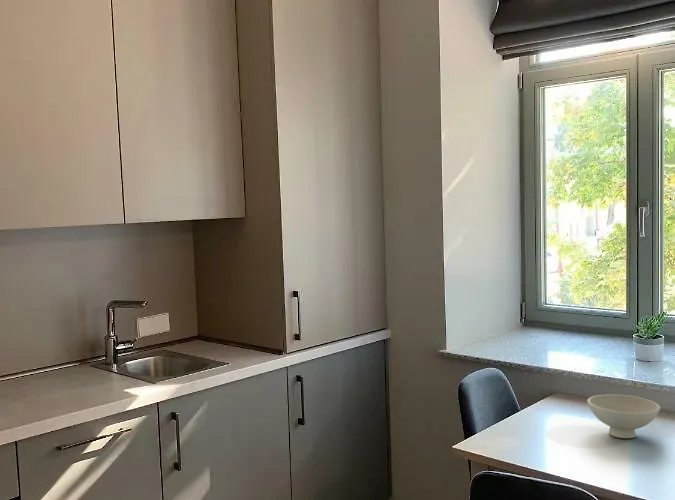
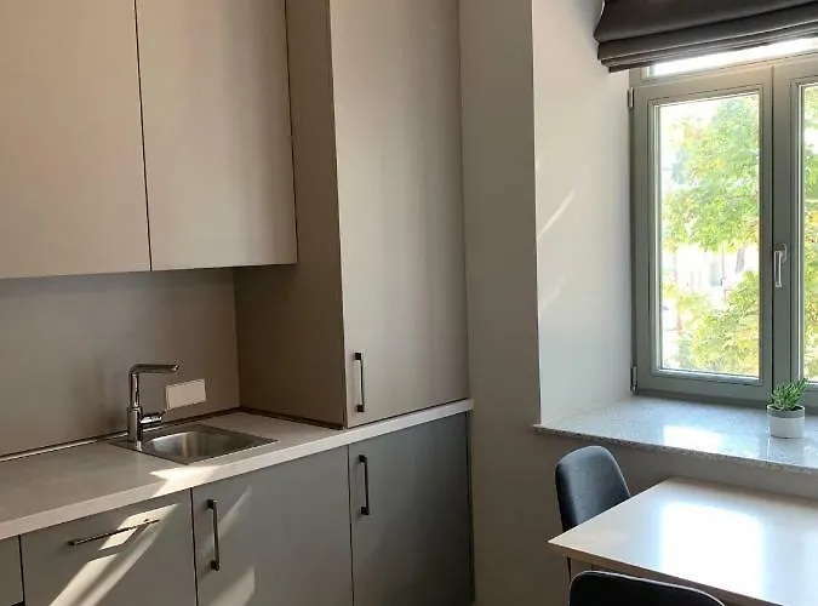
- bowl (623, 418)
